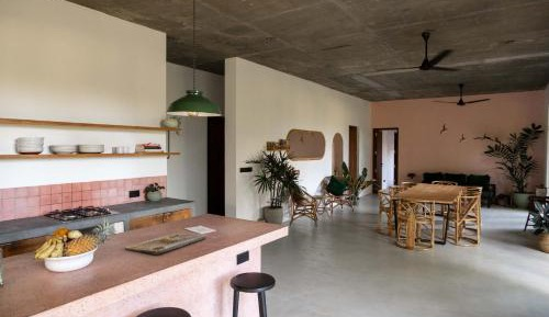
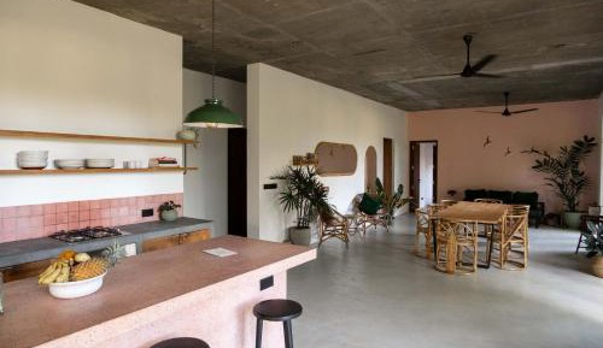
- cutting board (167, 238)
